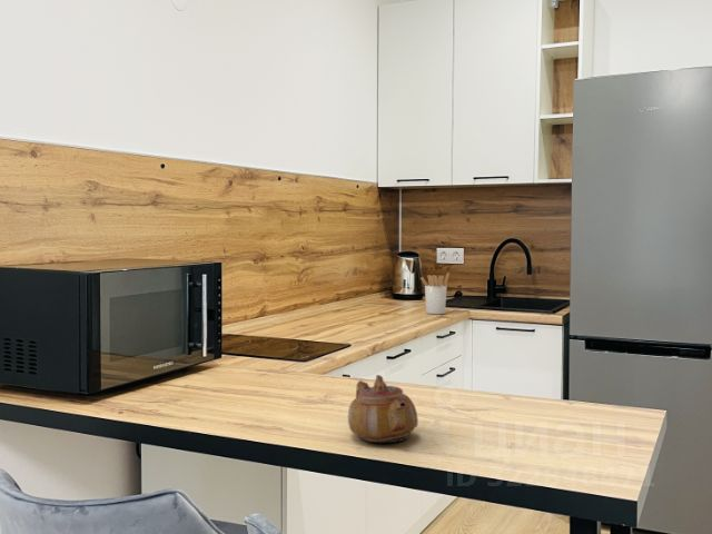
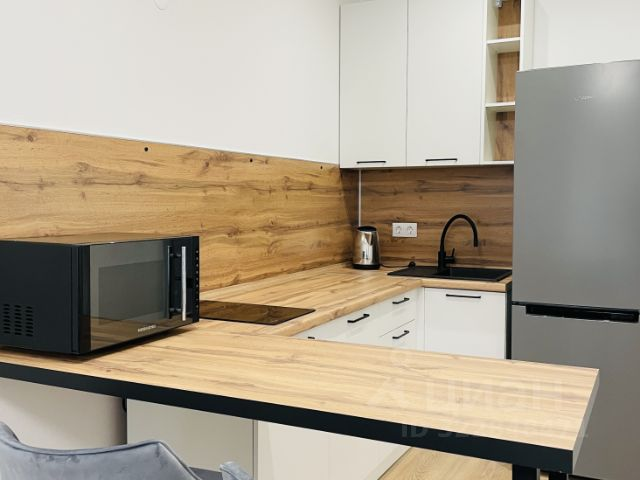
- teapot (382, 405)
- utensil holder (435, 293)
